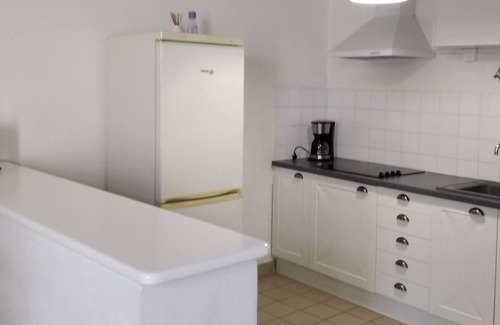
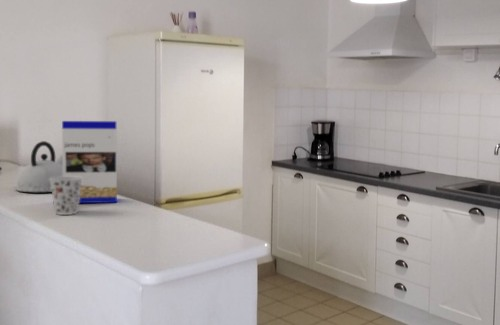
+ cup (66, 195)
+ cereal box (90, 161)
+ kettle (46, 165)
